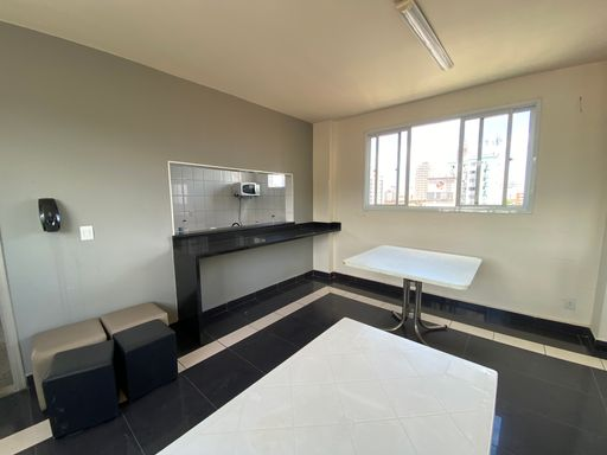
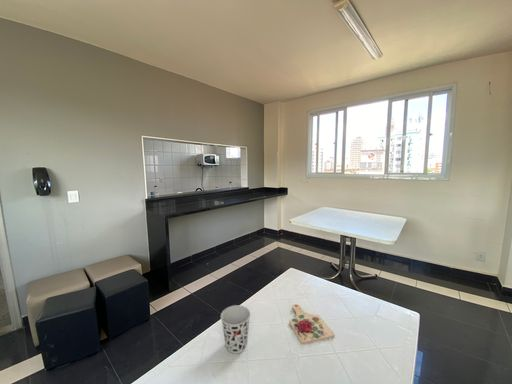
+ cup (236, 329)
+ cutting board (305, 318)
